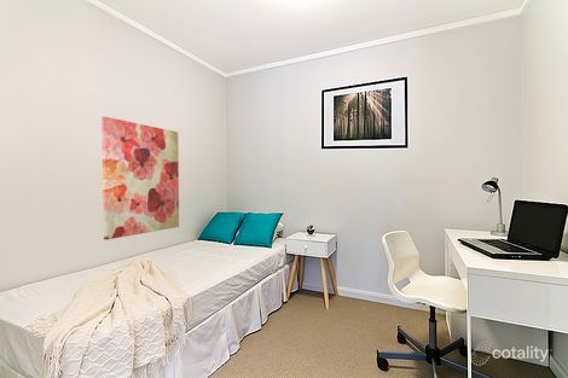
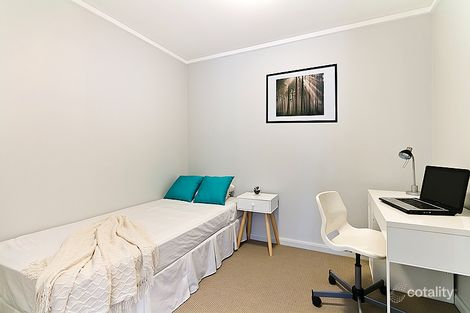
- wall art (145, 179)
